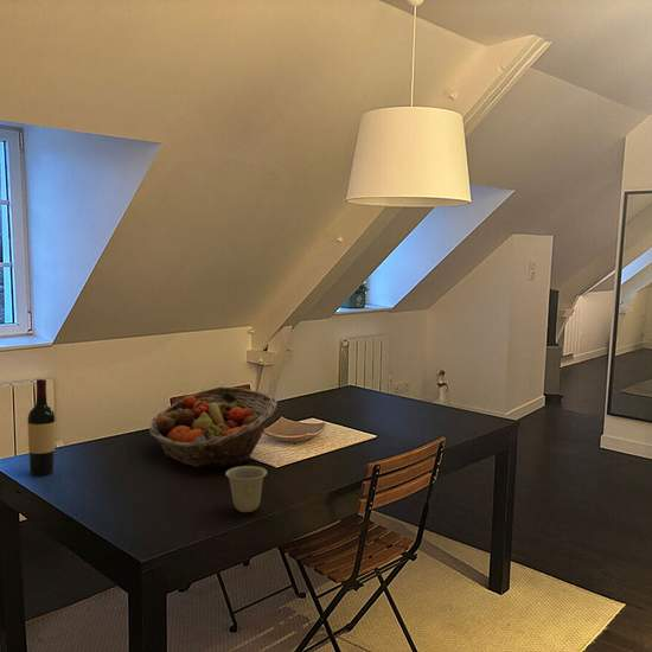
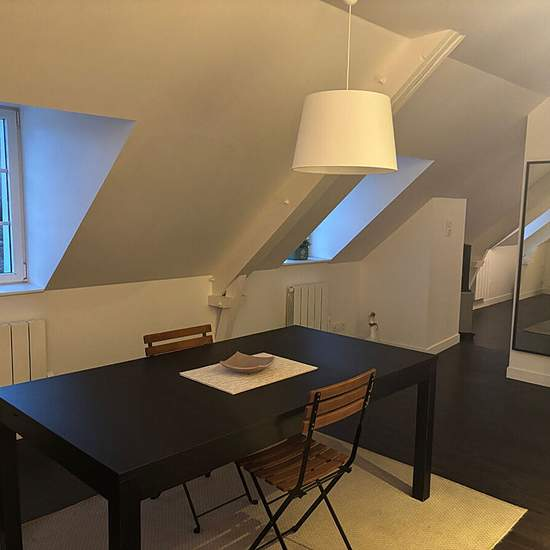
- cup (245, 490)
- fruit basket (212, 424)
- wine bottle (41, 426)
